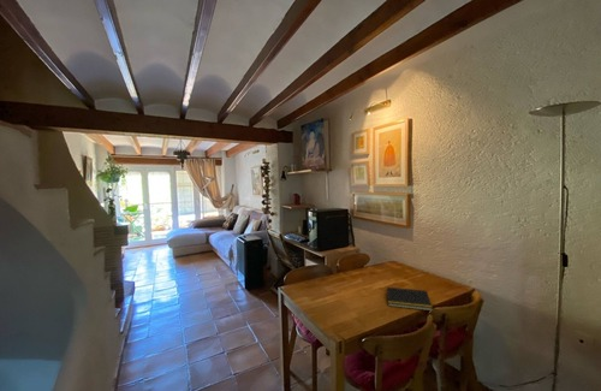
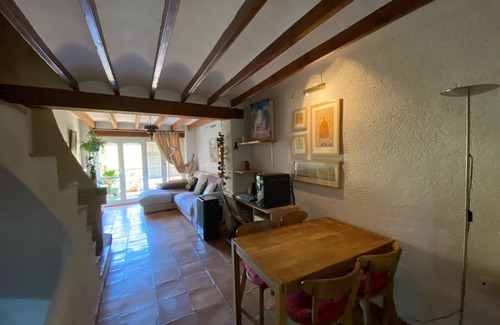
- notepad (407, 297)
